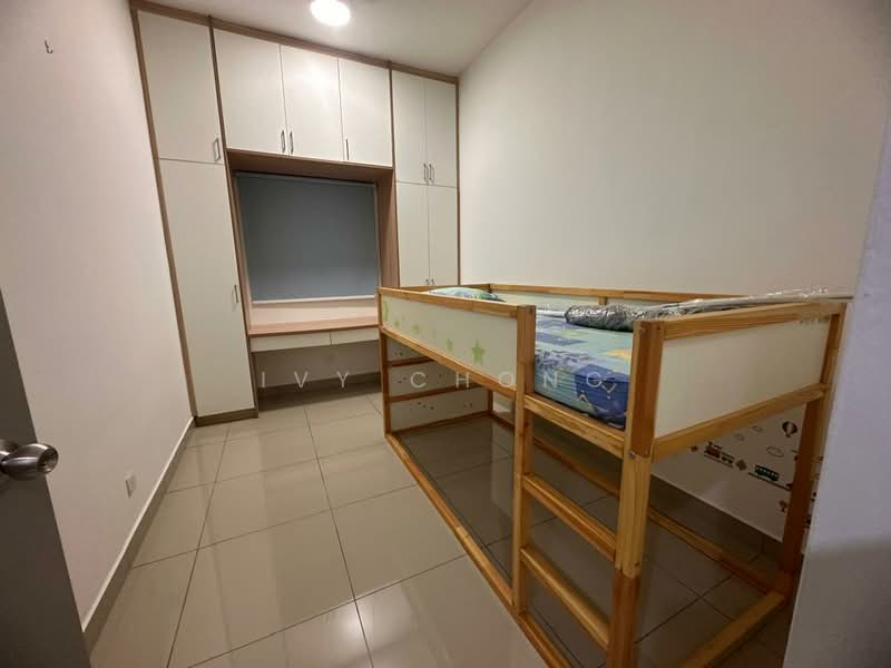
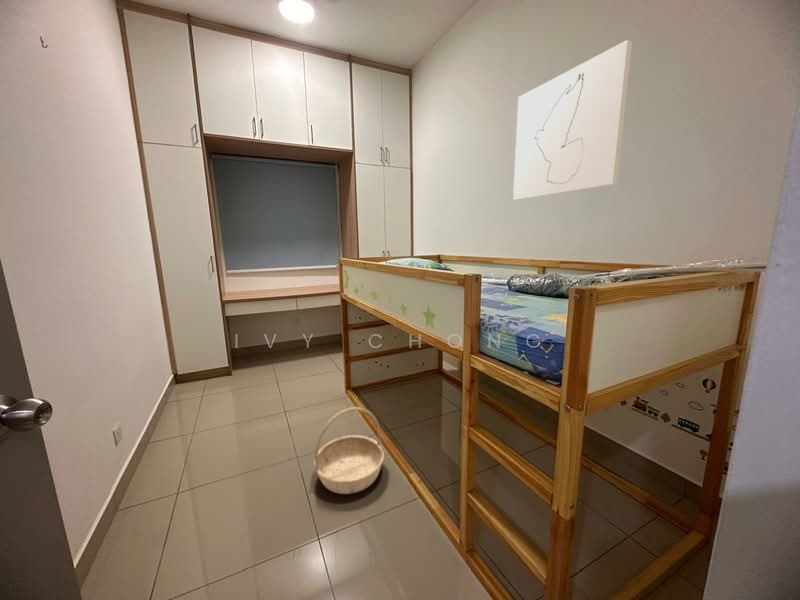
+ basket (349, 441)
+ wall art (561, 135)
